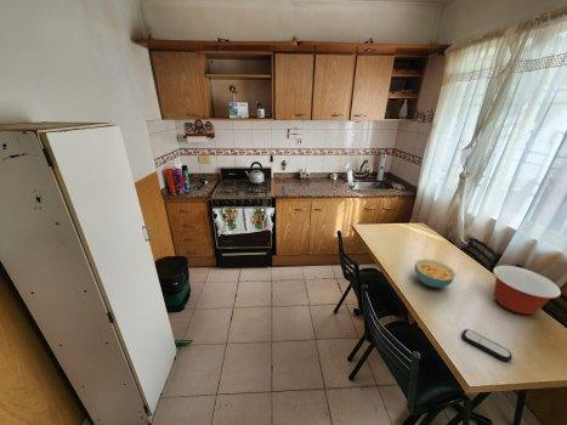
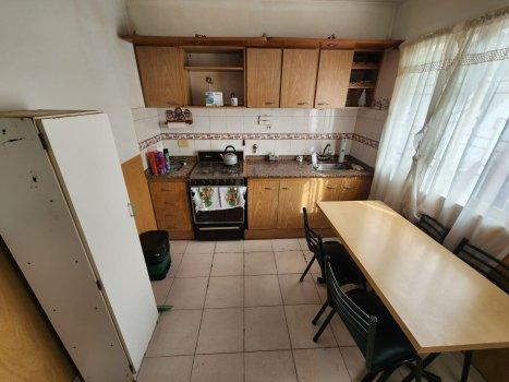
- remote control (486, 344)
- cereal bowl (432, 276)
- mixing bowl (518, 293)
